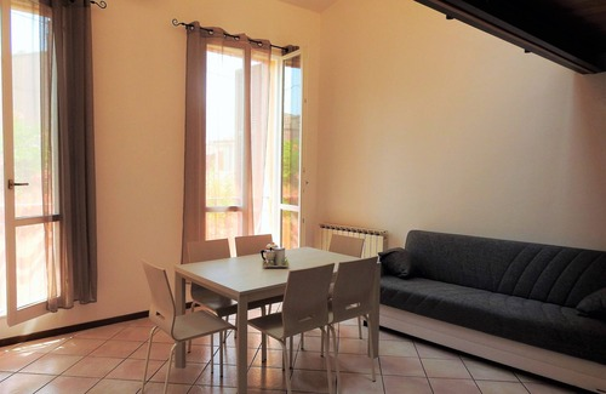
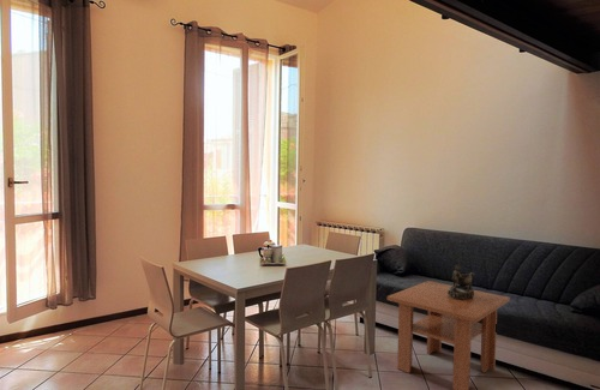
+ coffee table (446, 332)
+ decorative bowl (462, 278)
